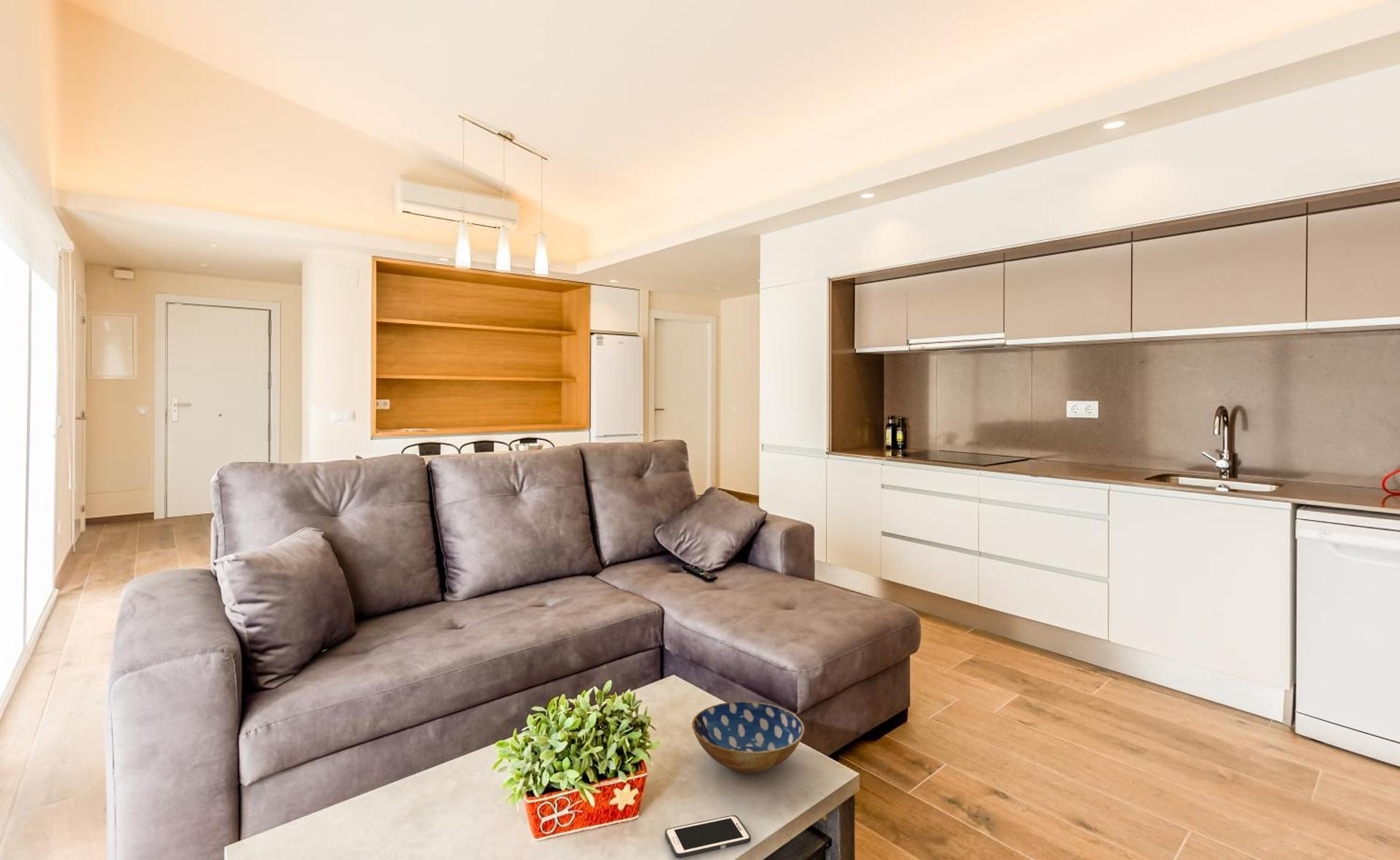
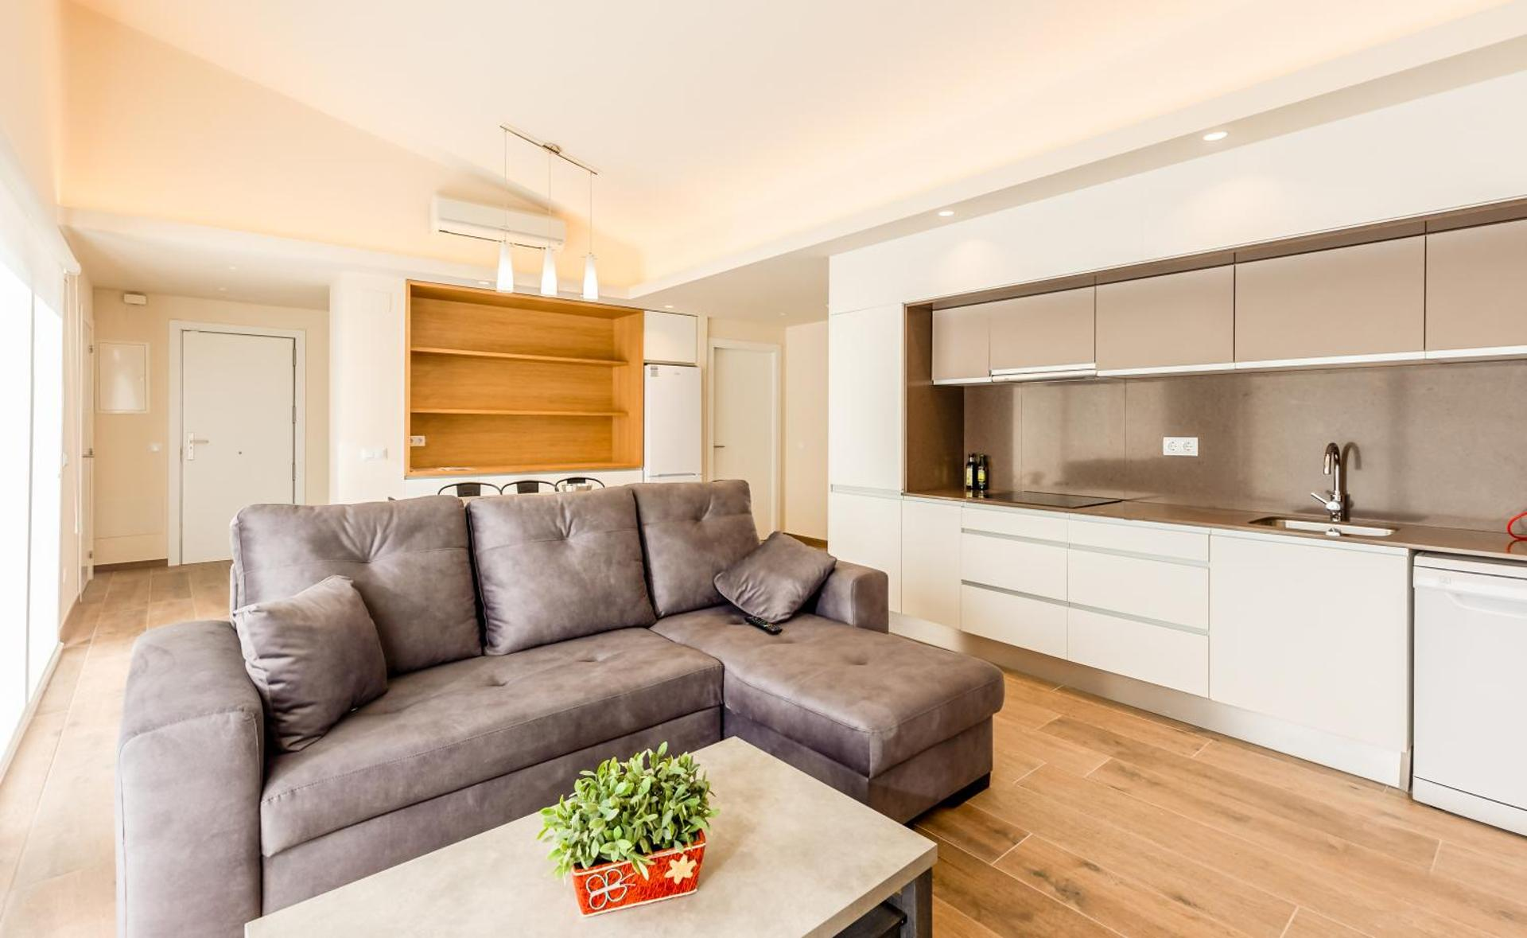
- bowl (747, 742)
- cell phone (707, 836)
